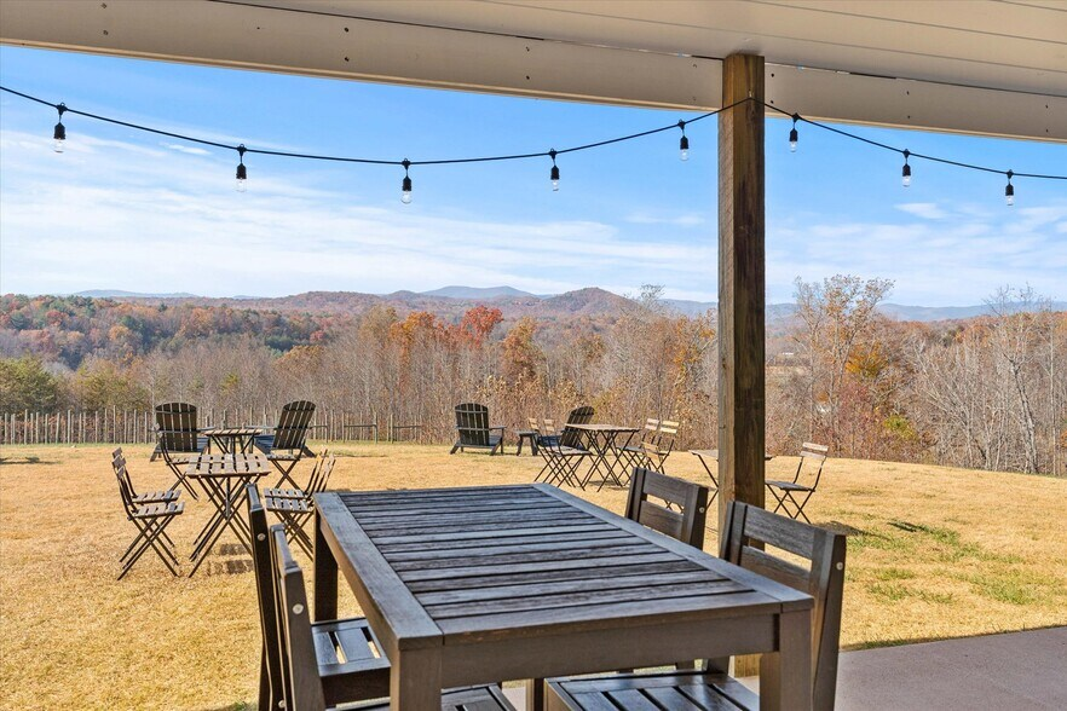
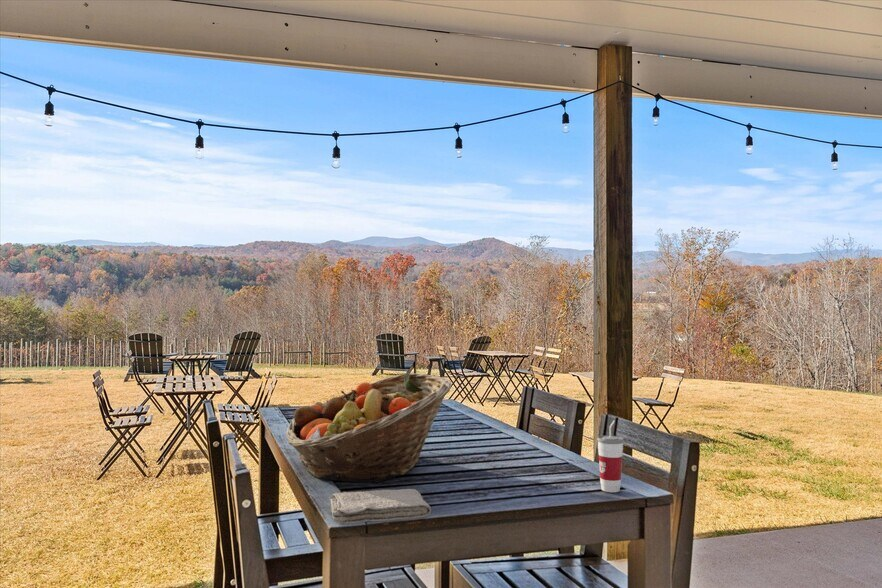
+ cup (610, 454)
+ washcloth (378, 503)
+ fruit basket (368, 421)
